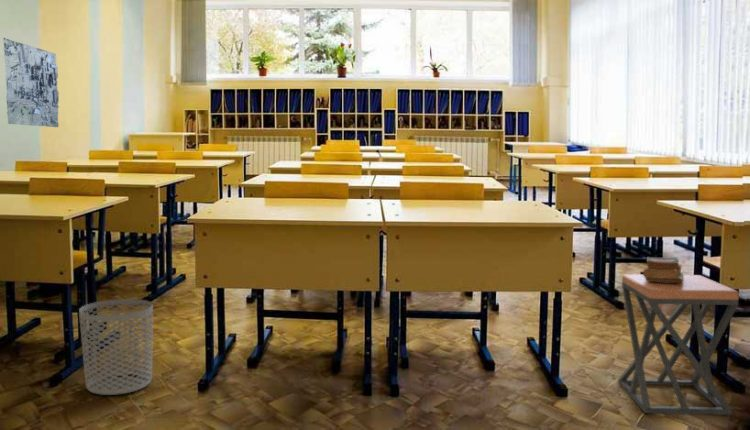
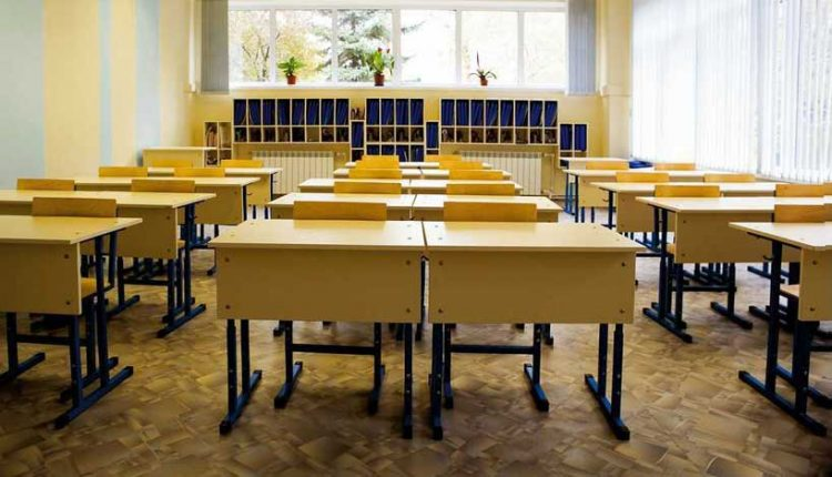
- stool (674, 339)
- map (35, 86)
- books (664, 269)
- waste bin (118, 346)
